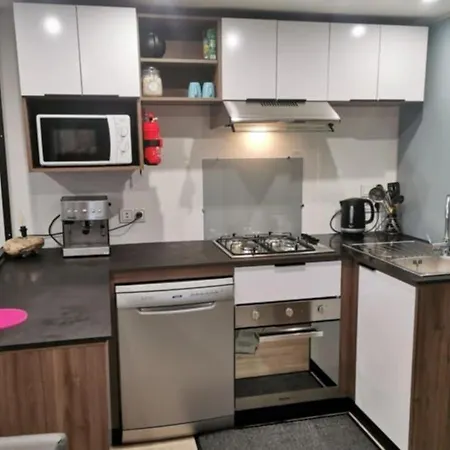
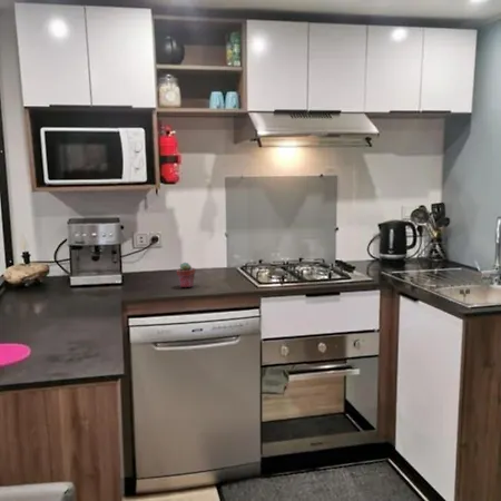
+ potted succulent (186, 274)
